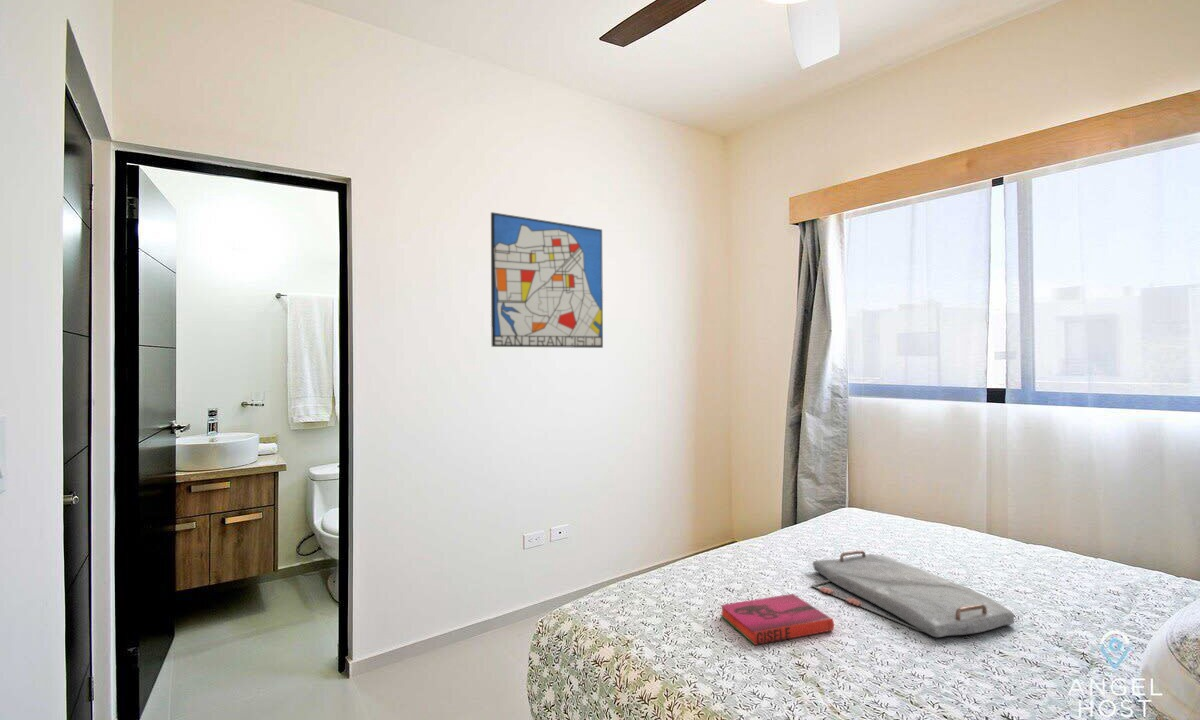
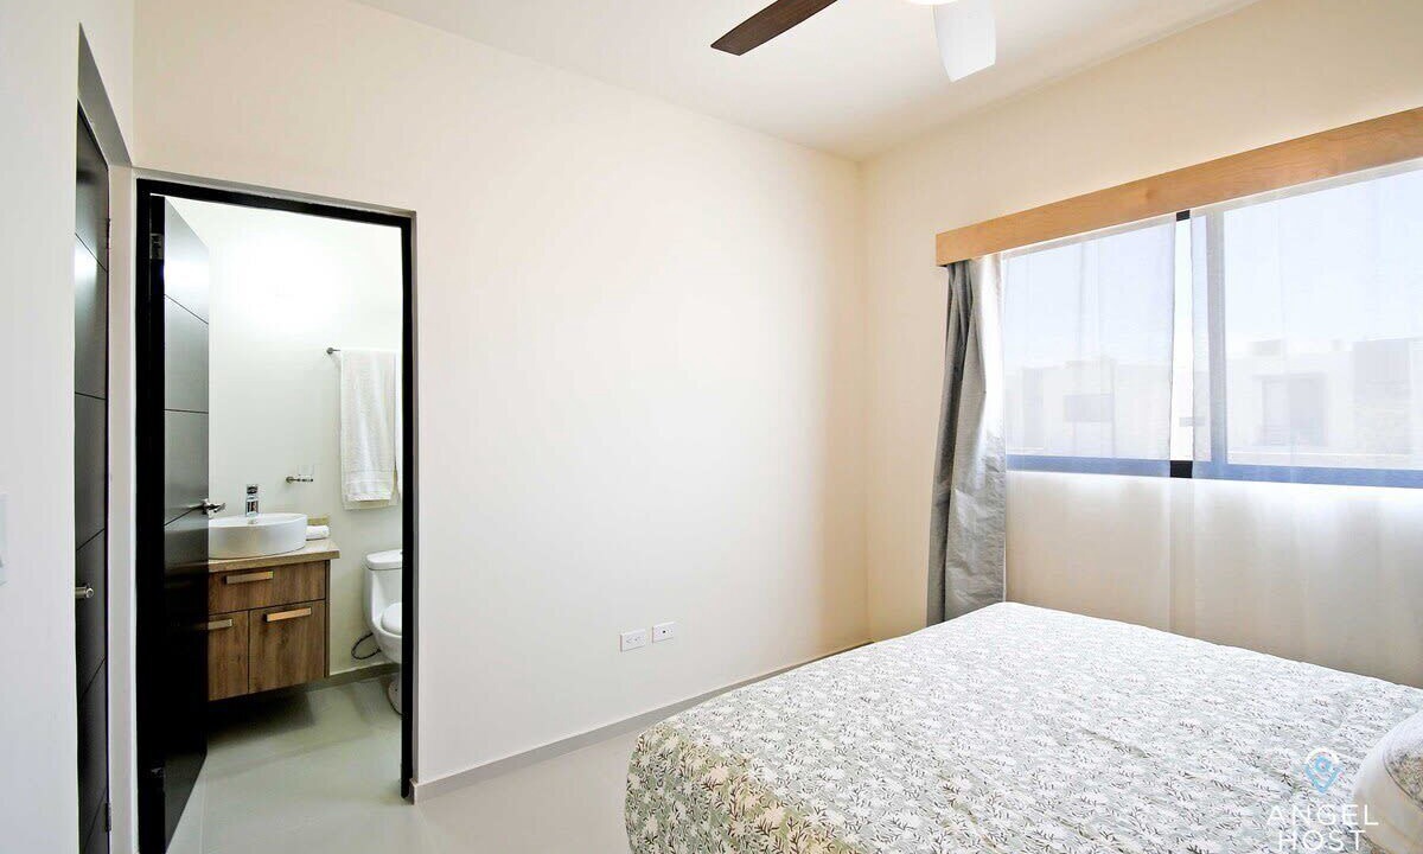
- hardback book (775, 617)
- serving tray (894, 587)
- wall art (550, 284)
